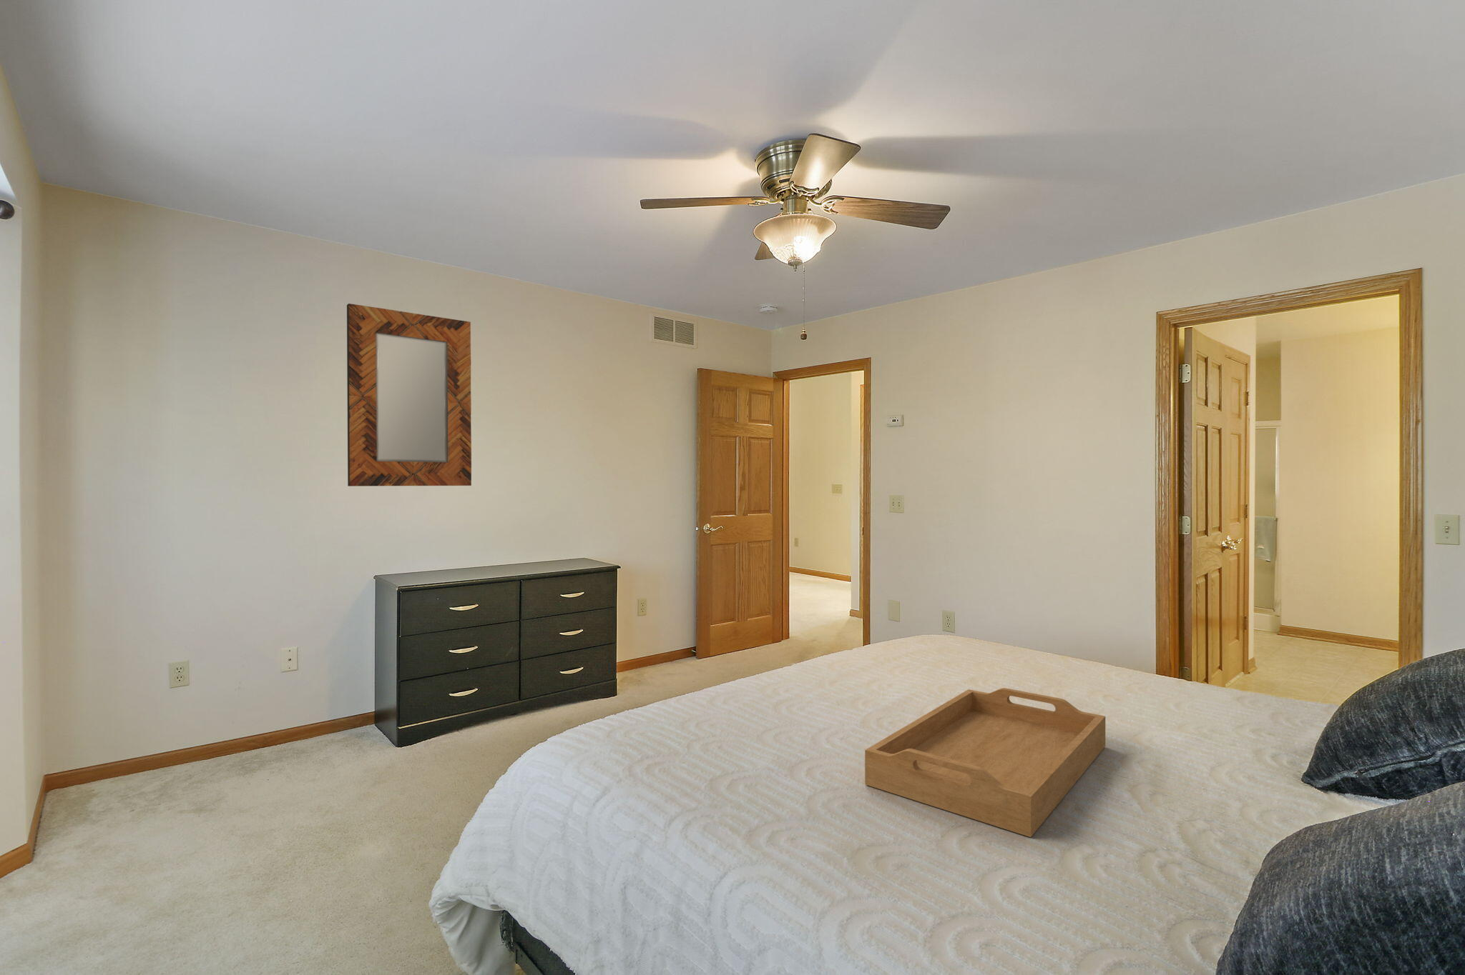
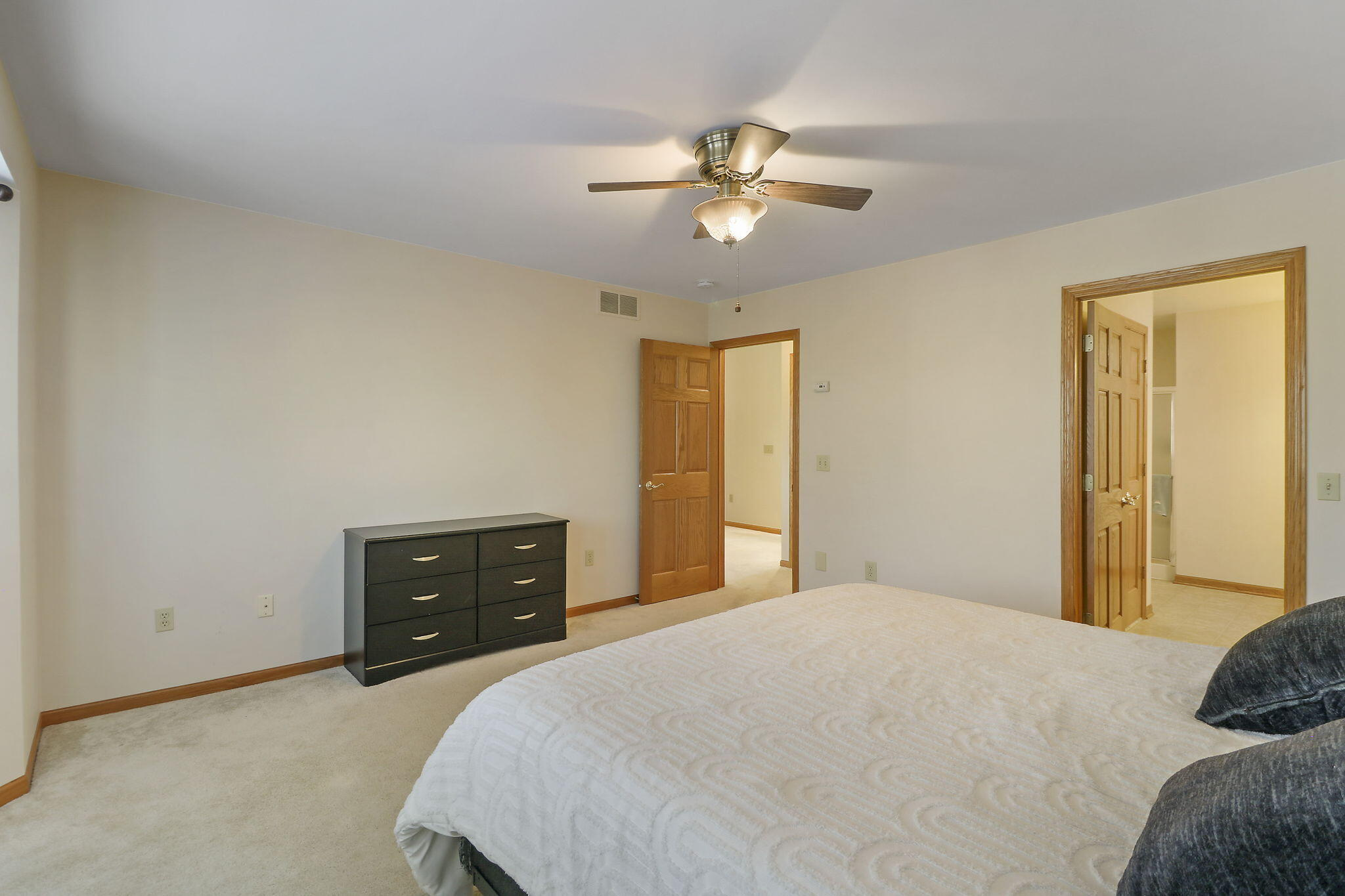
- home mirror (412, 399)
- serving tray (993, 743)
